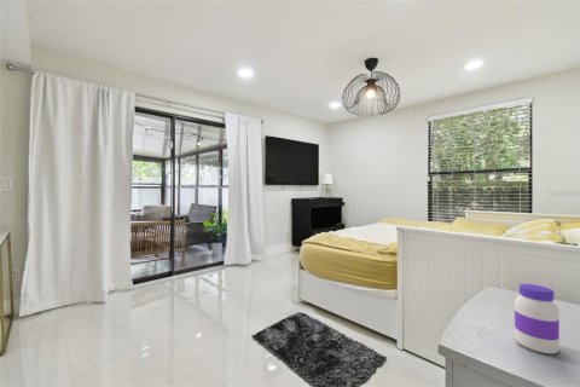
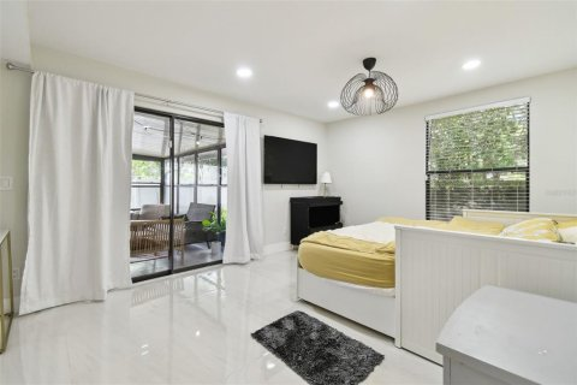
- jar (535, 316)
